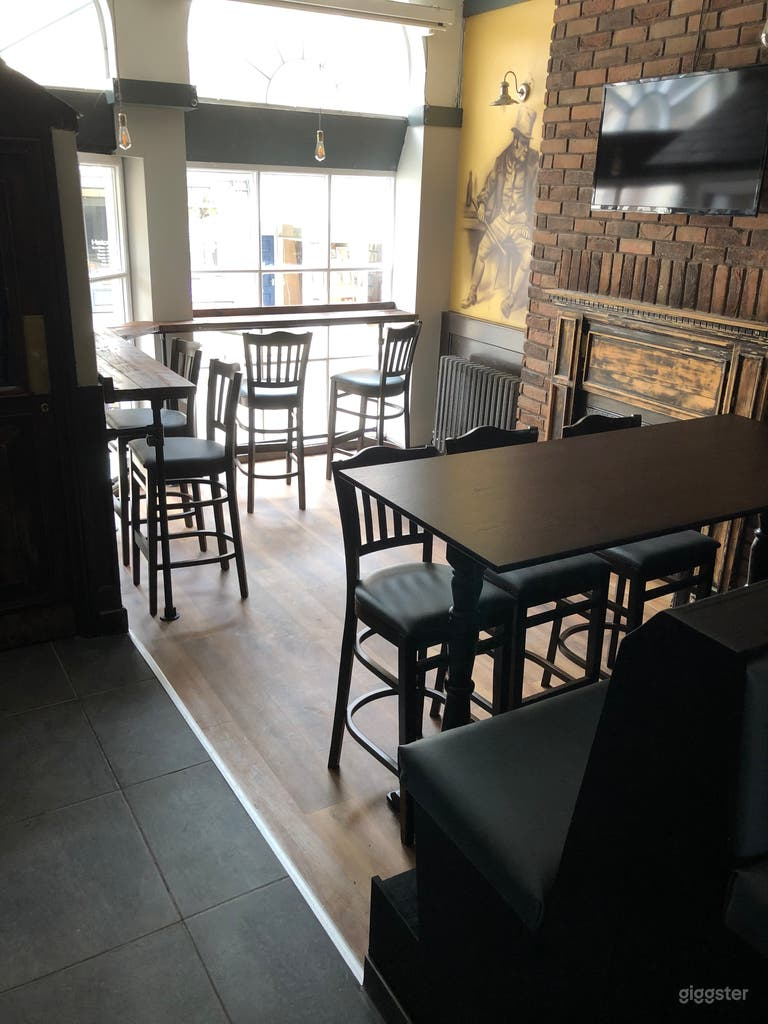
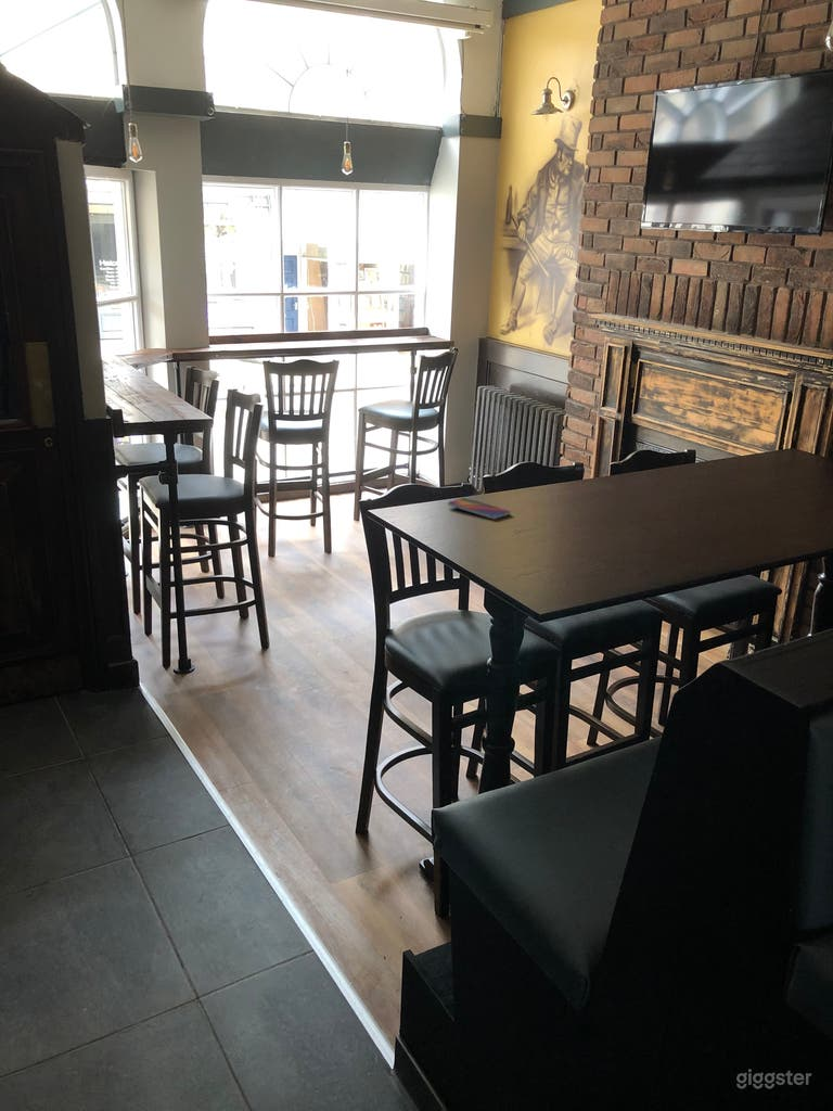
+ smartphone (478, 508)
